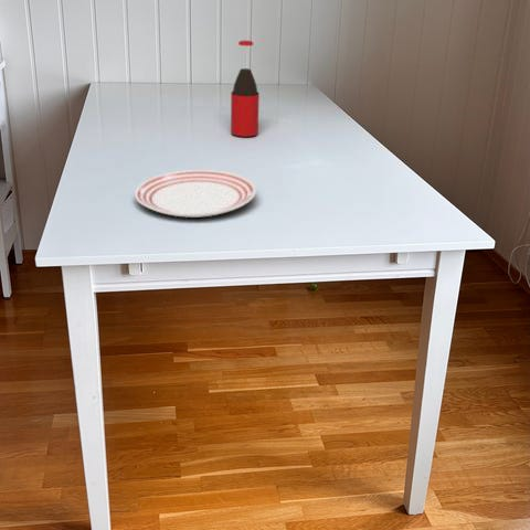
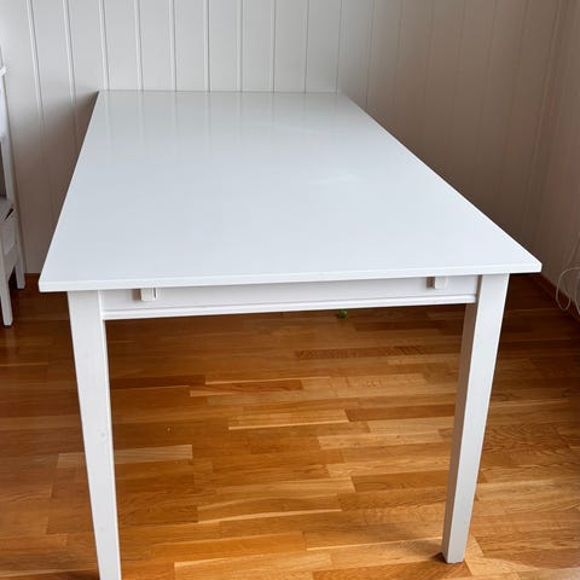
- dinner plate (195, 195)
- bottle (245, 88)
